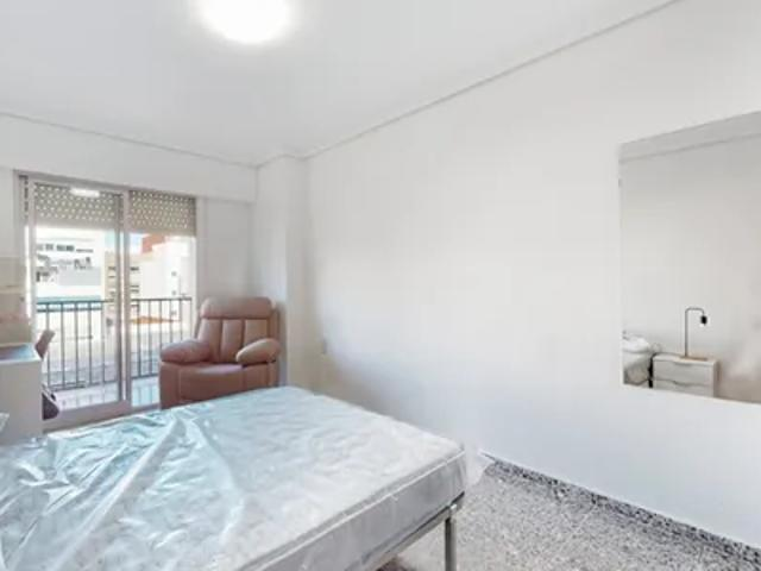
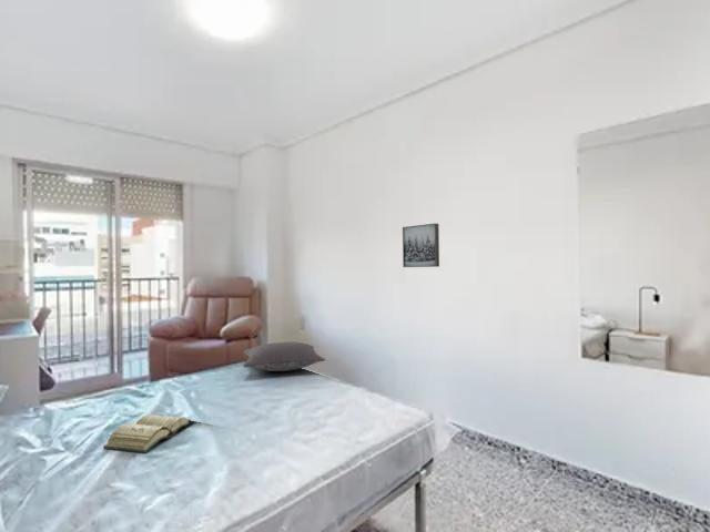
+ wall art (419, 246)
+ pillow (282, 355)
+ diary (151, 428)
